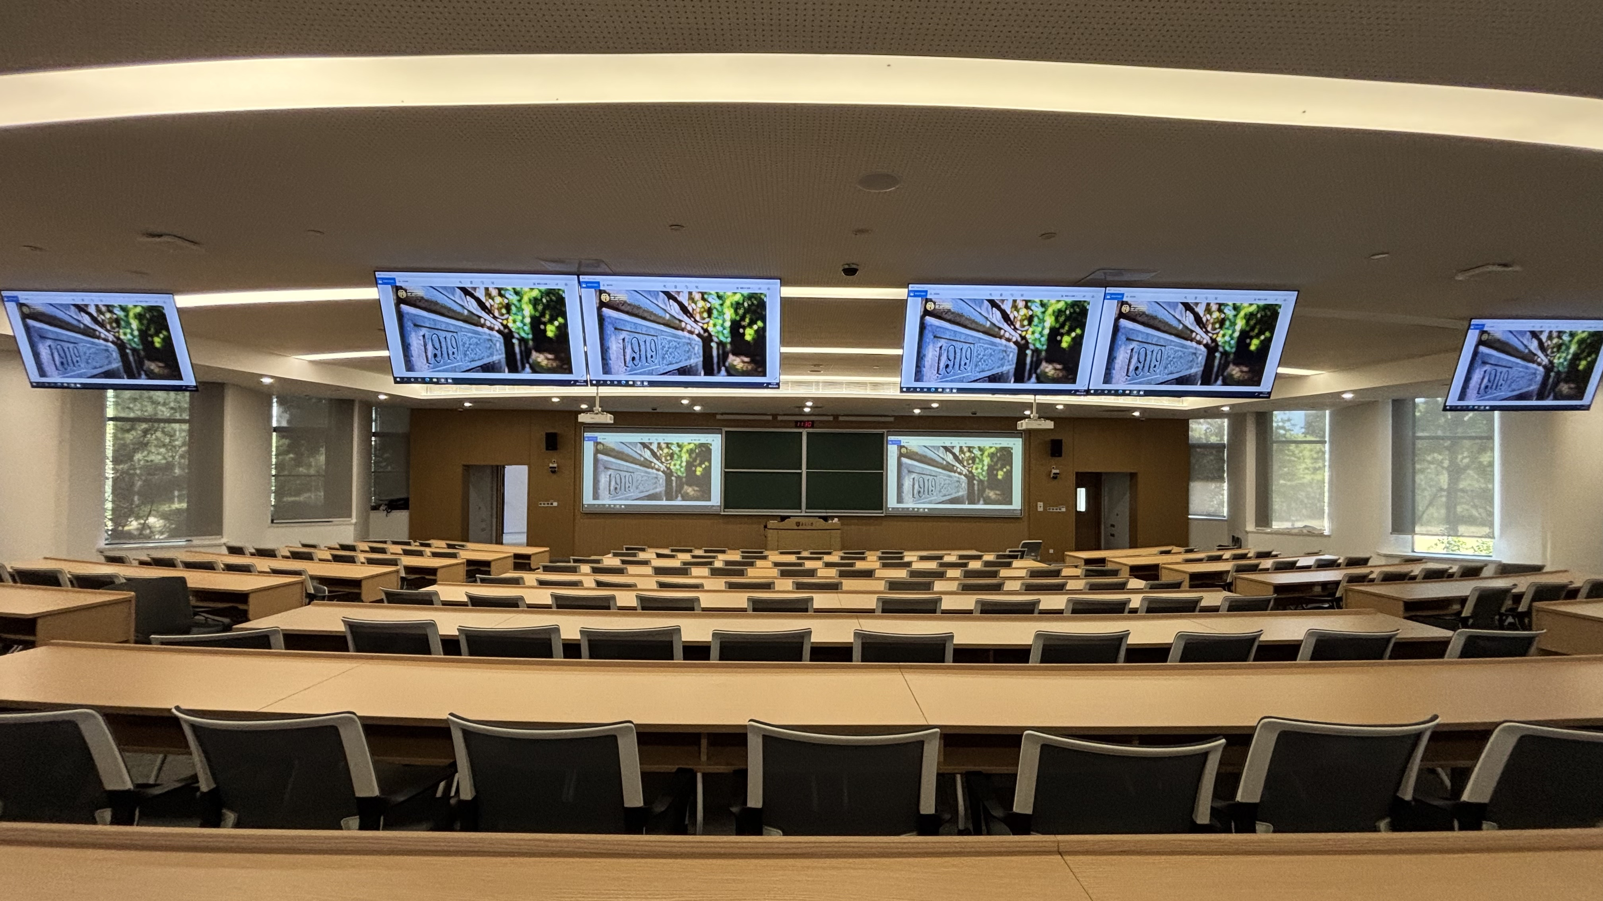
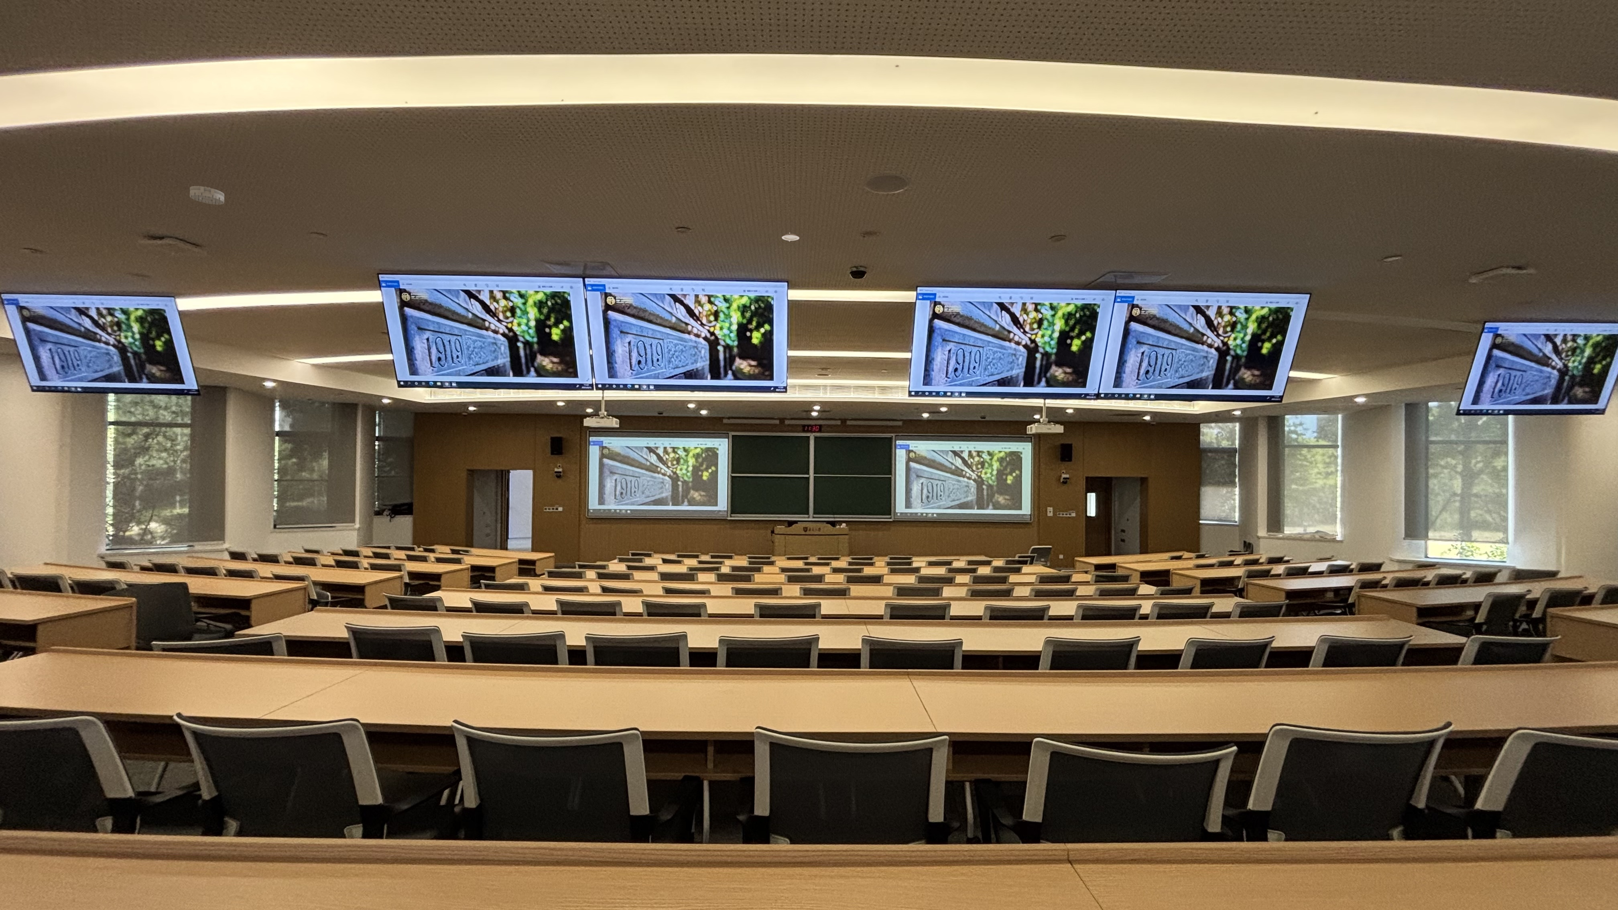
+ recessed light (790, 237)
+ smoke detector (207, 194)
